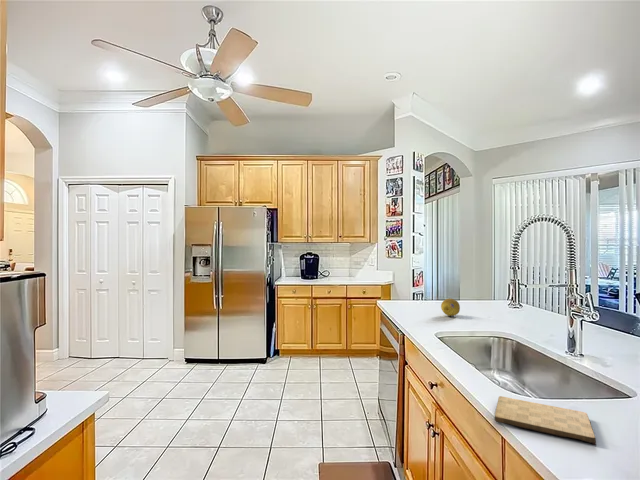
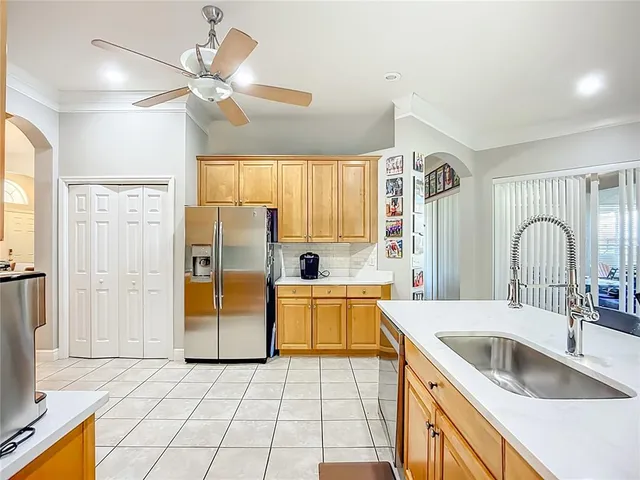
- fruit (450, 307)
- cutting board (541, 416)
